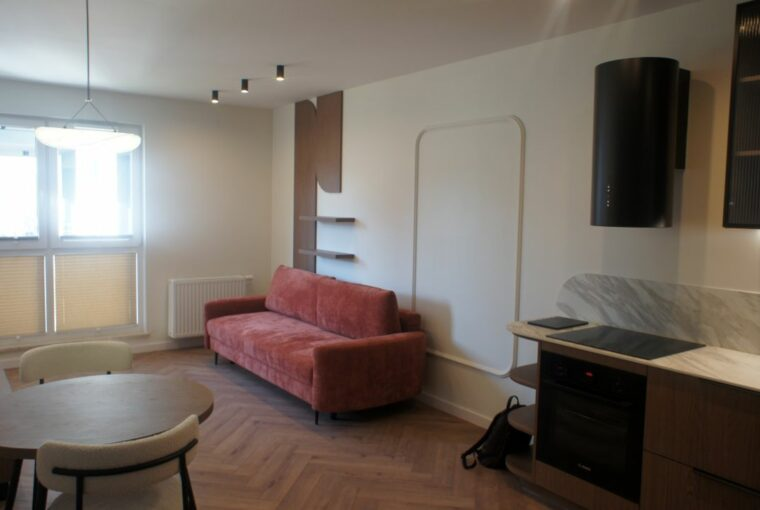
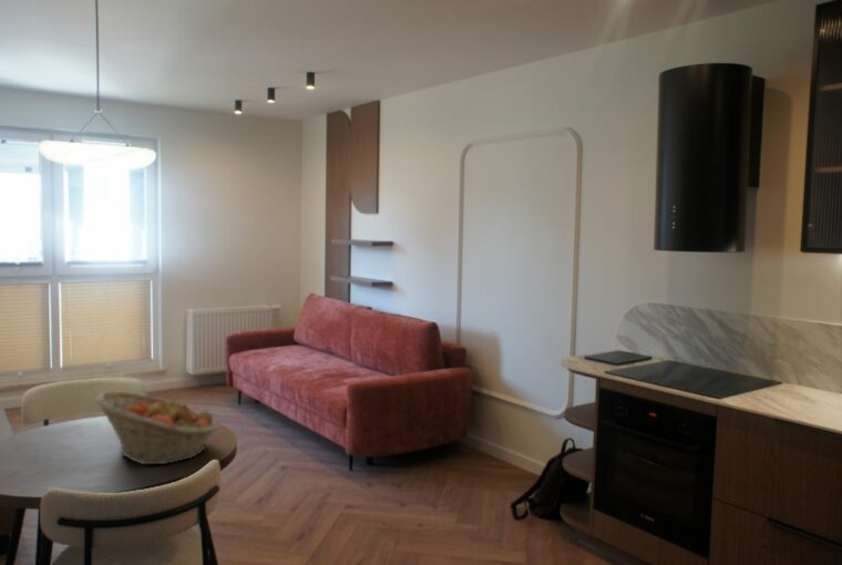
+ fruit basket (157, 421)
